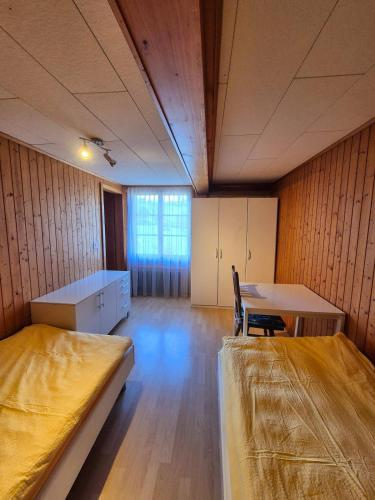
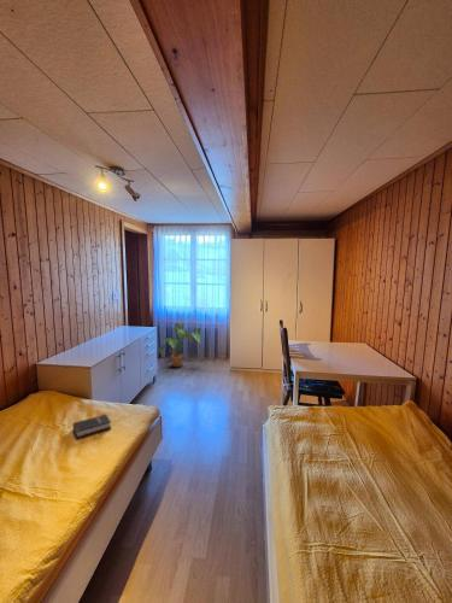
+ hardback book (92, 425)
+ house plant (180, 344)
